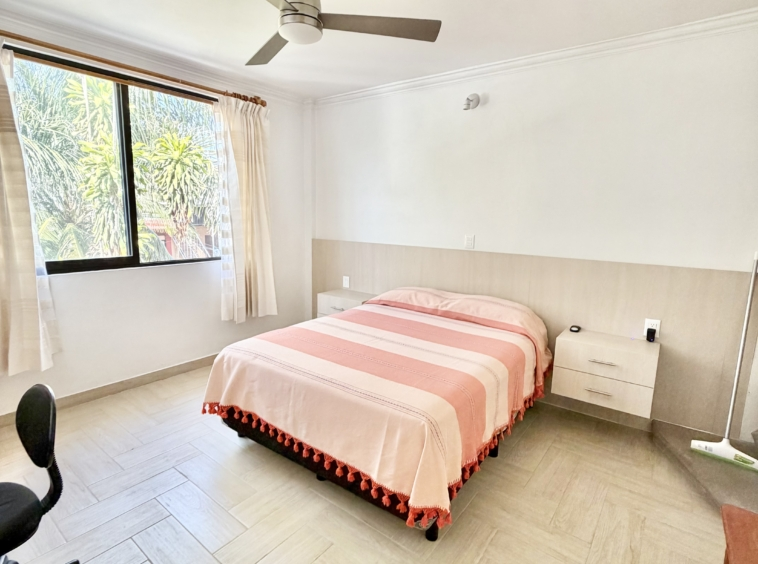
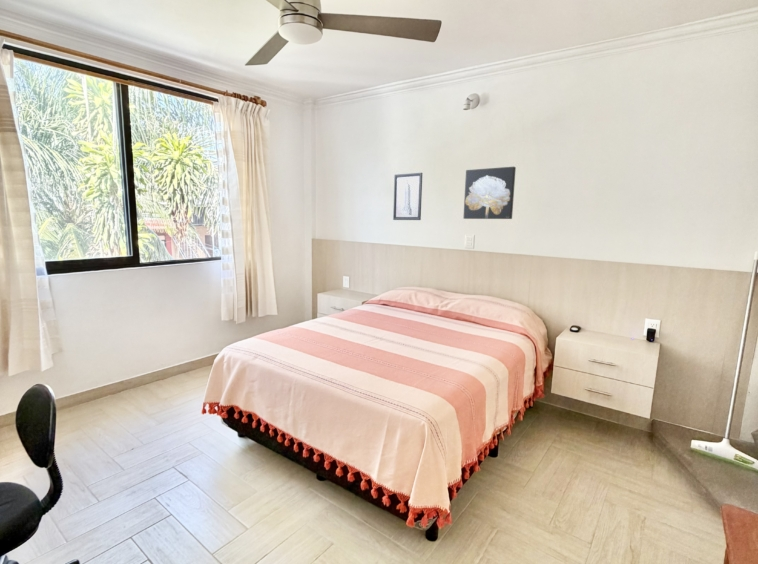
+ wall art (488, 194)
+ wall art (407, 197)
